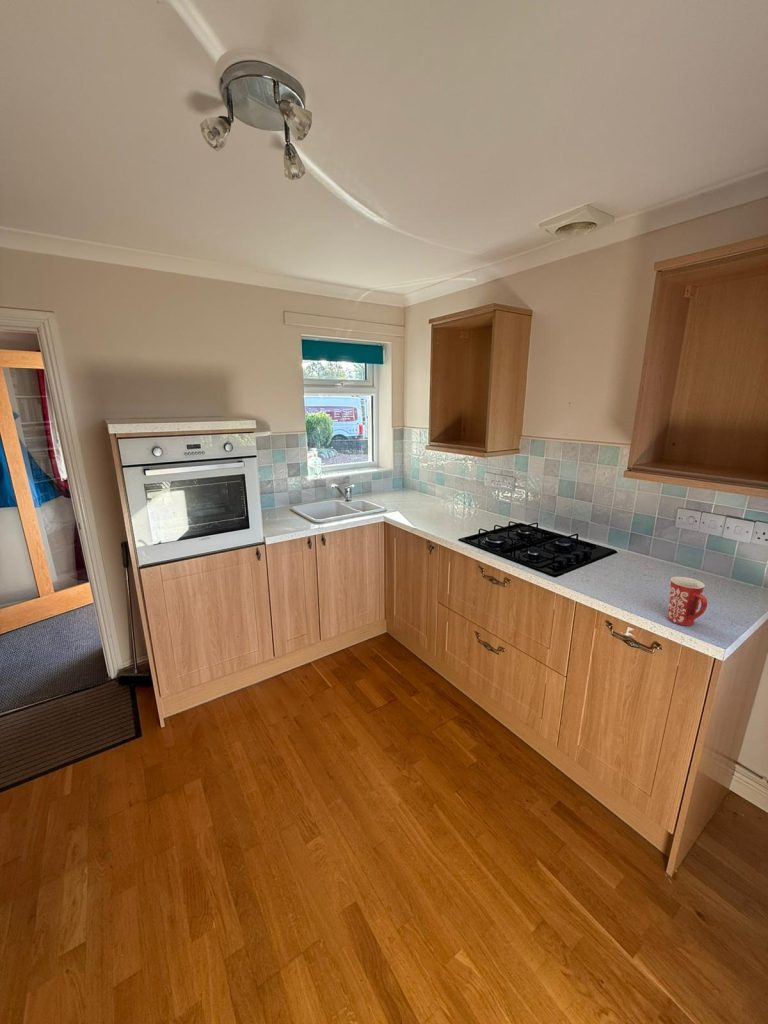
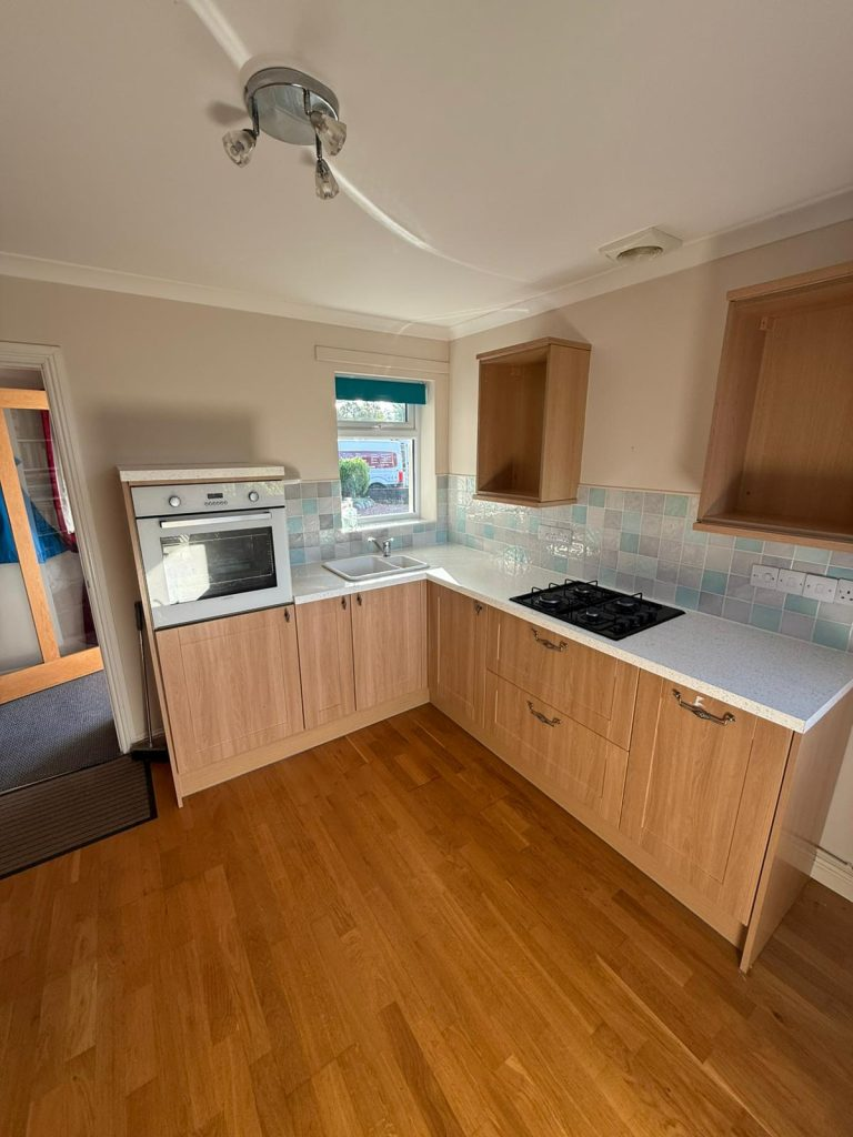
- mug (687, 604)
